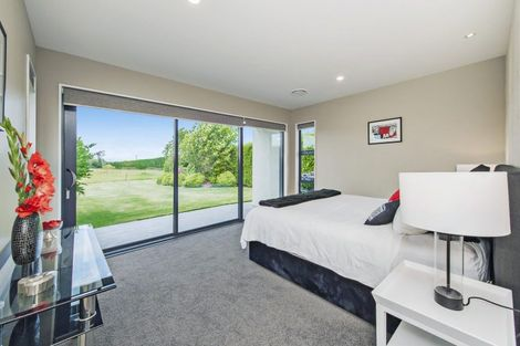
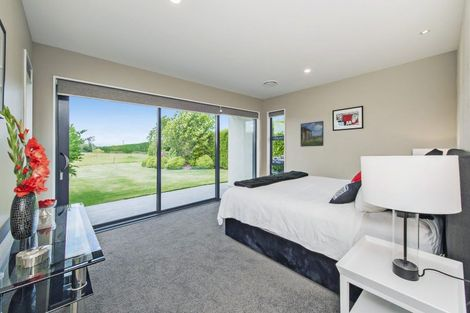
+ pen (68, 259)
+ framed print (311, 134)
